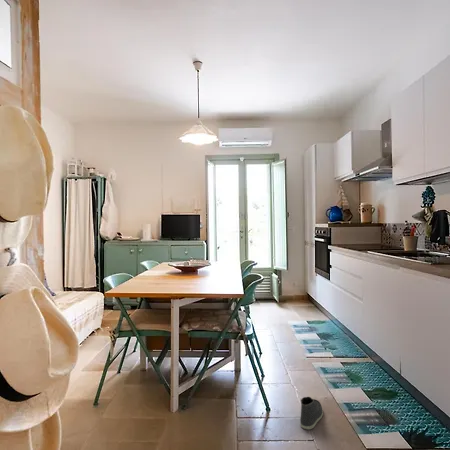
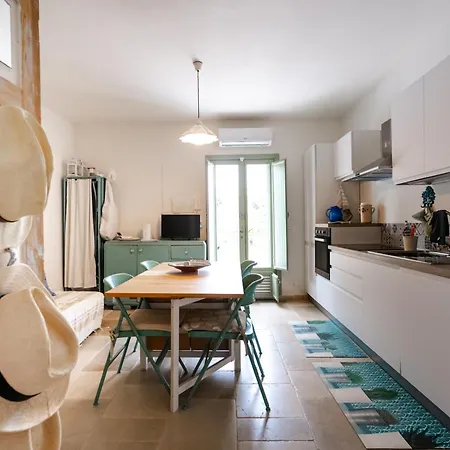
- sneaker (312, 405)
